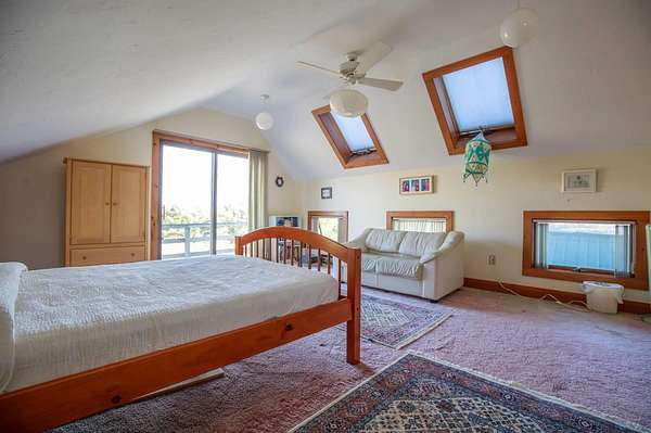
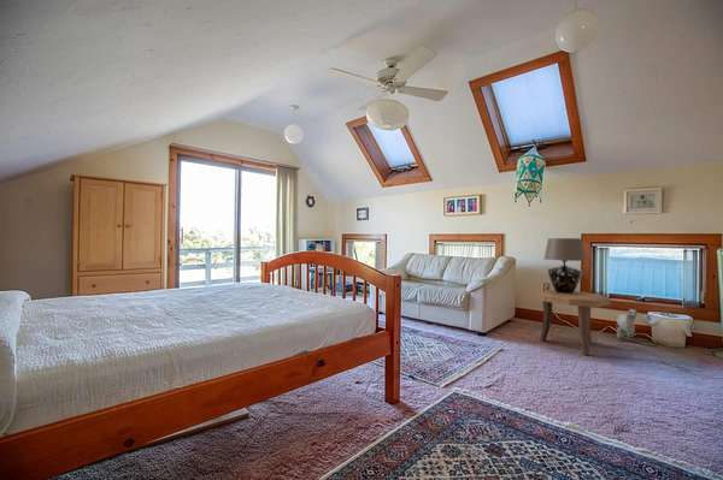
+ side table (578, 319)
+ plush toy (625, 321)
+ table lamp (564, 265)
